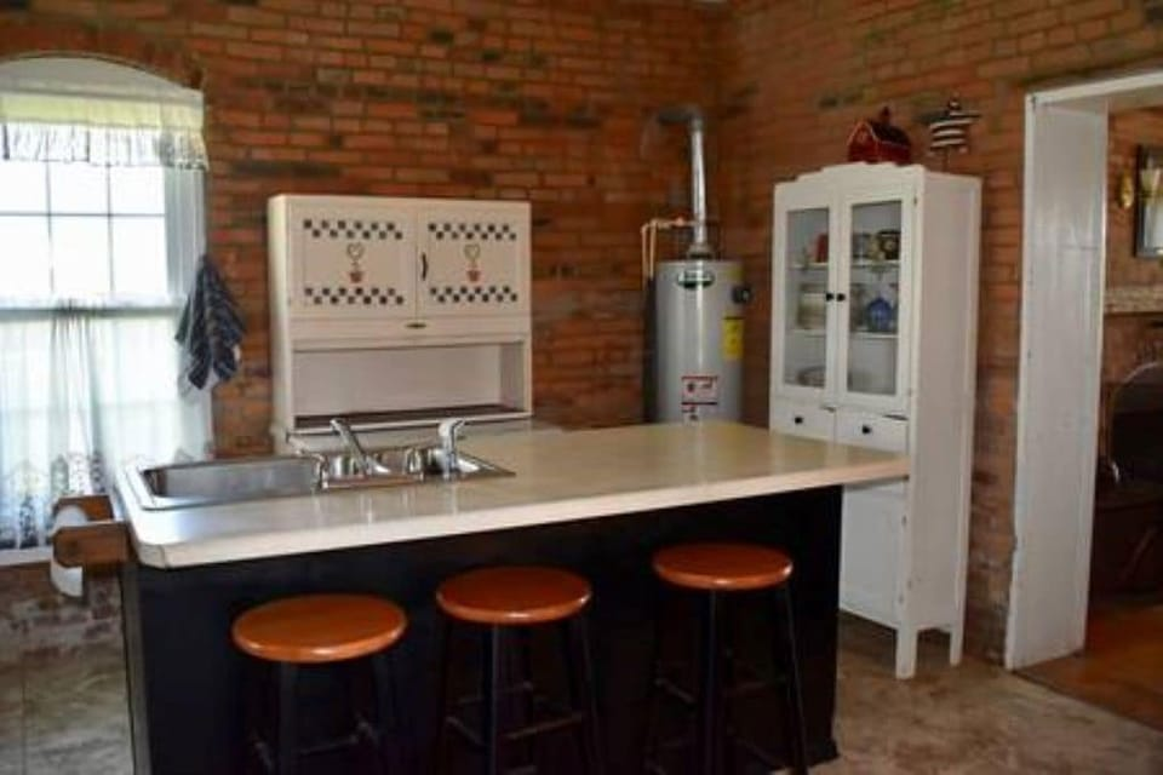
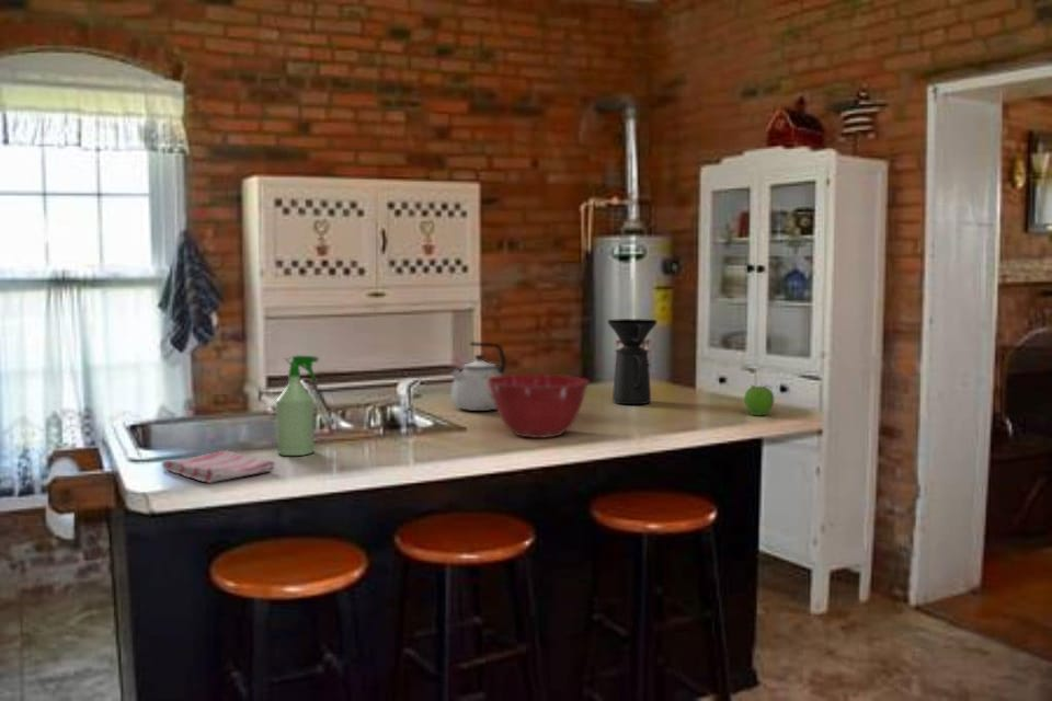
+ fruit (758, 399)
+ mixing bowl (538, 406)
+ coffee maker (631, 361)
+ kettle (479, 375)
+ dish towel (218, 463)
+ spray bottle (295, 404)
